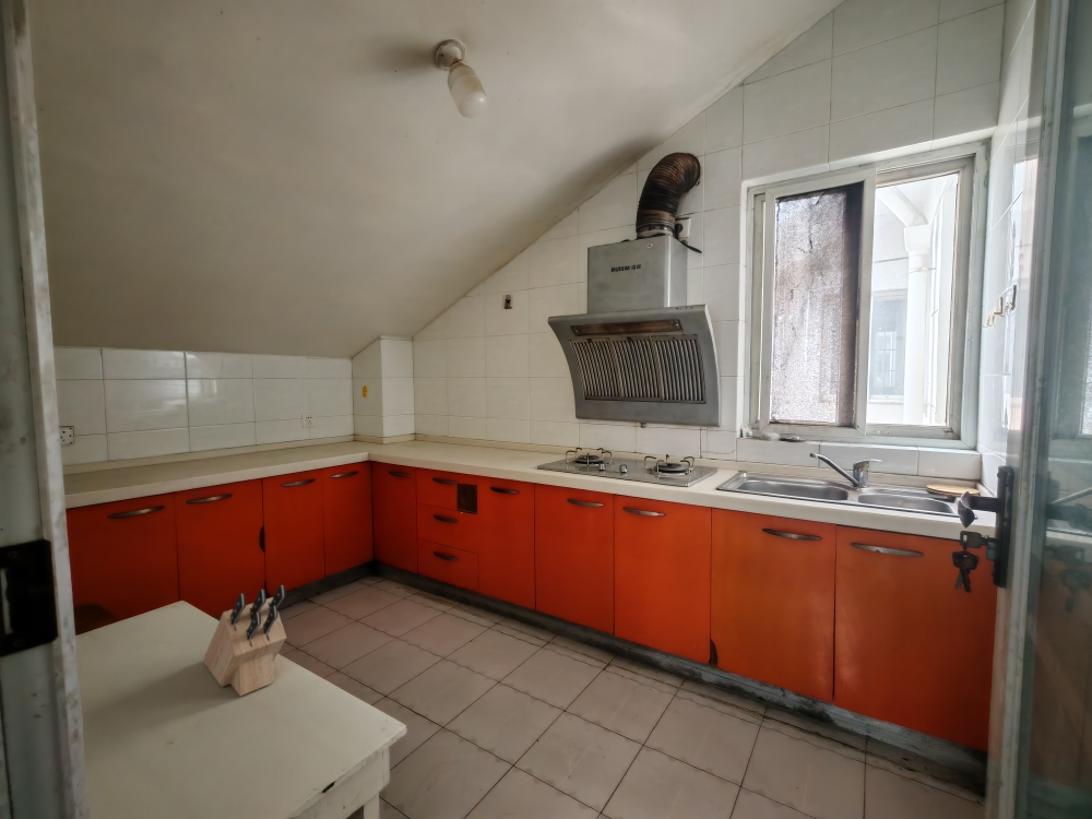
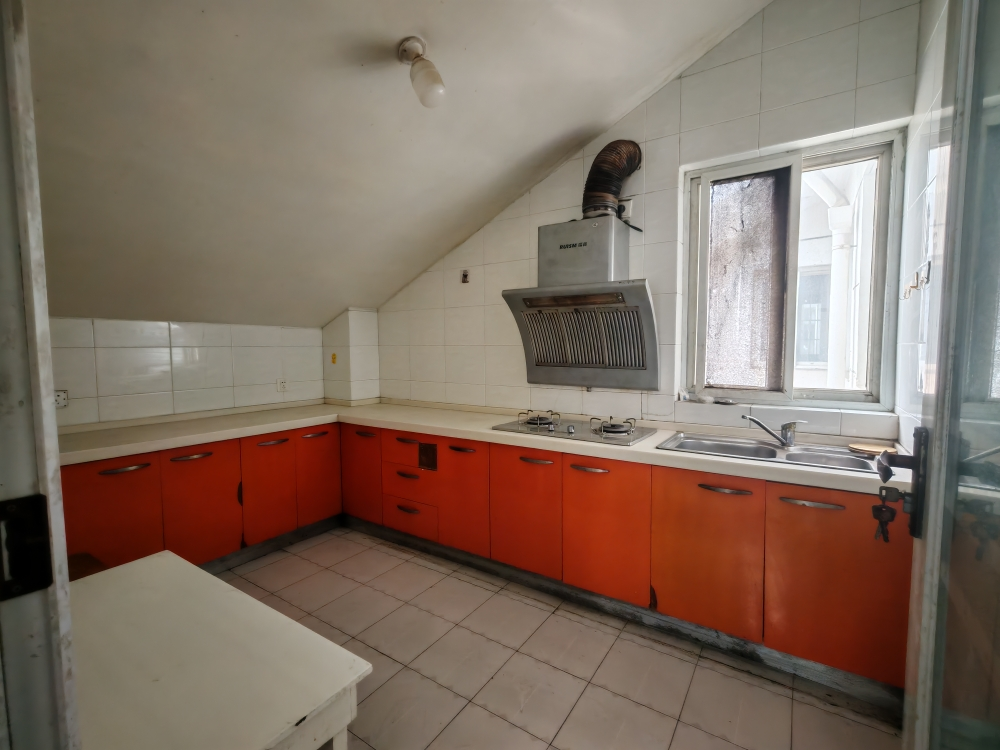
- knife block (245, 626)
